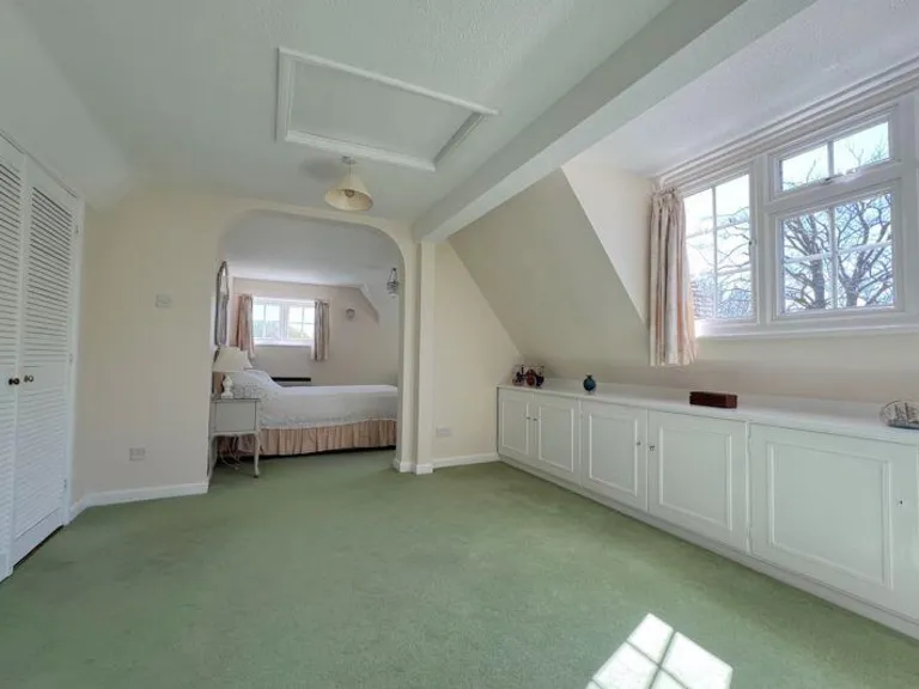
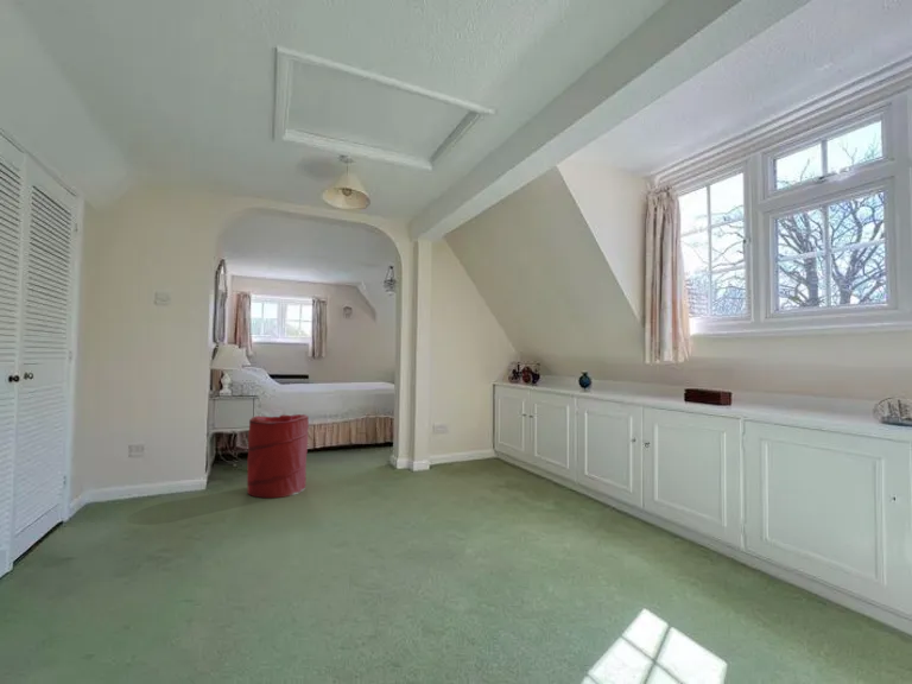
+ laundry hamper (278, 451)
